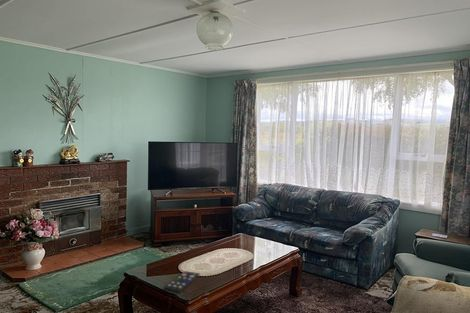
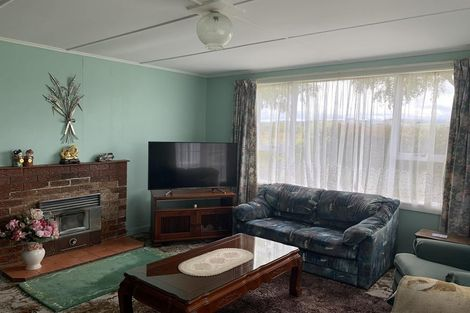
- remote control (182, 280)
